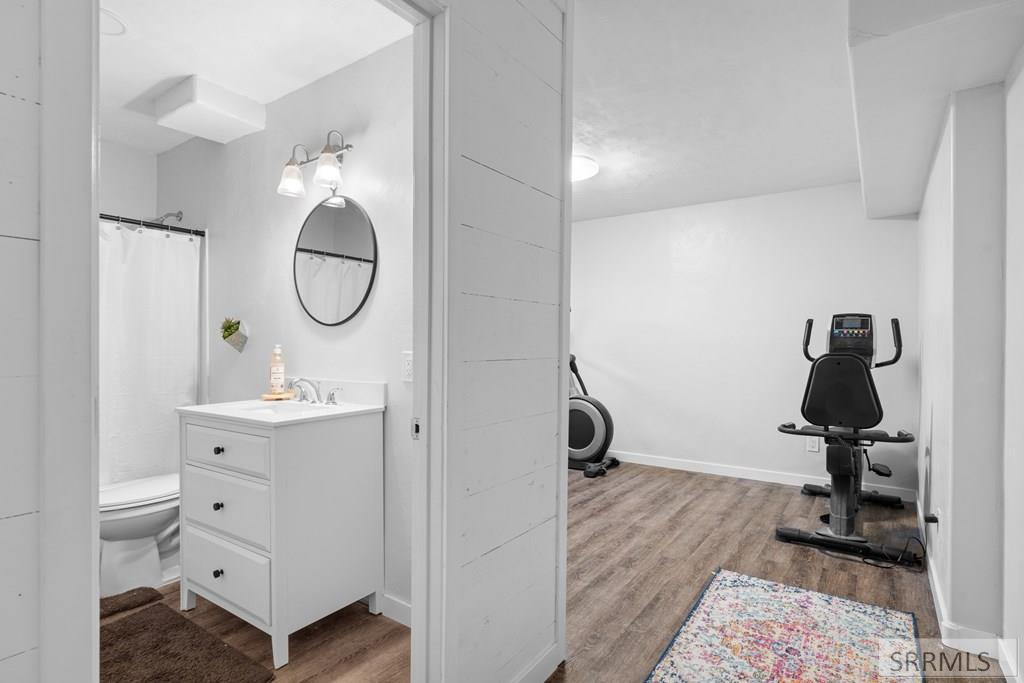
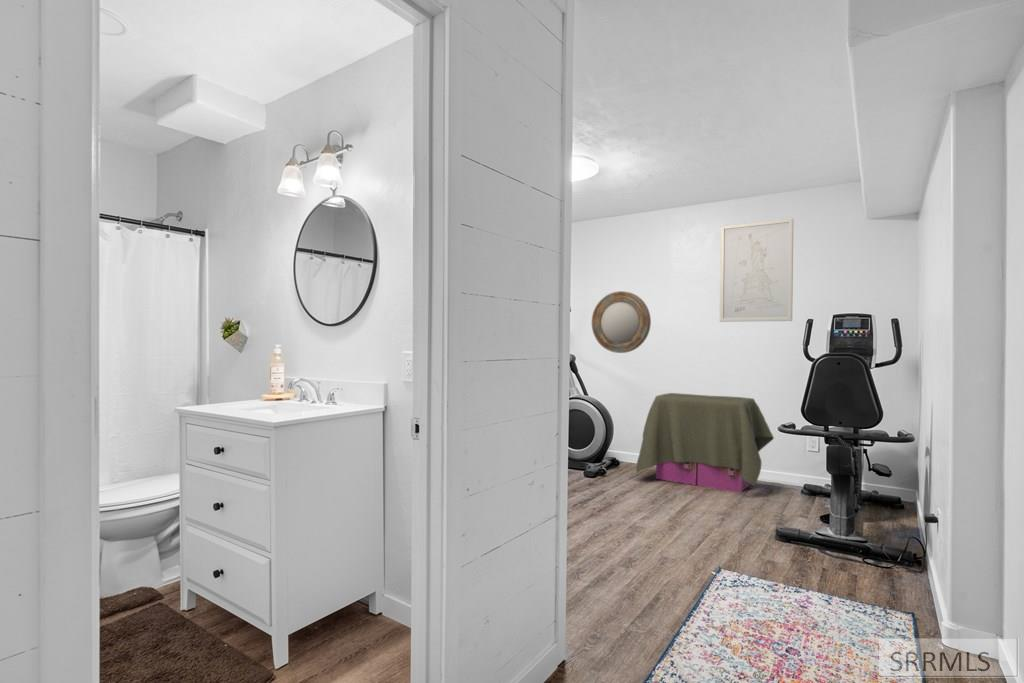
+ home mirror (620, 322)
+ wall art (755, 272)
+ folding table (704, 439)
